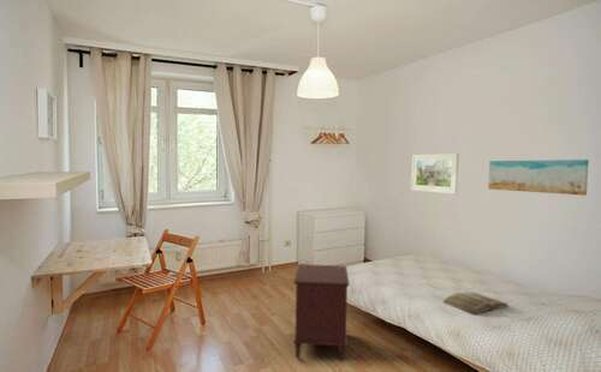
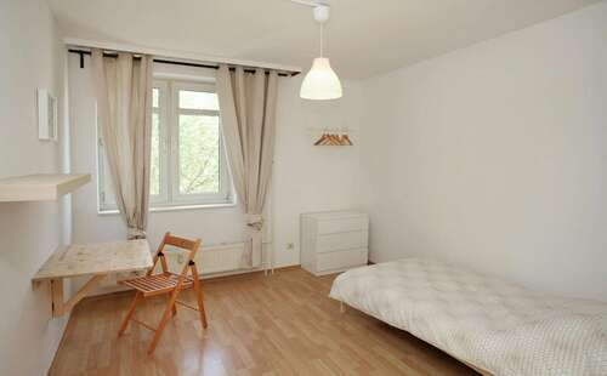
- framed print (433, 173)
- book (475, 300)
- wall art (532, 175)
- nightstand (321, 308)
